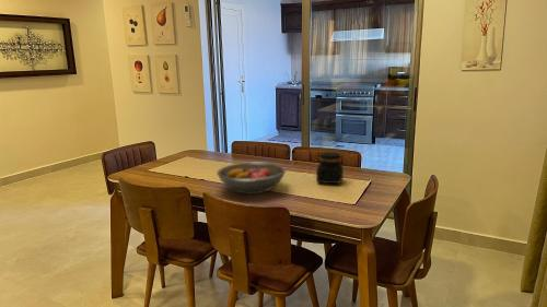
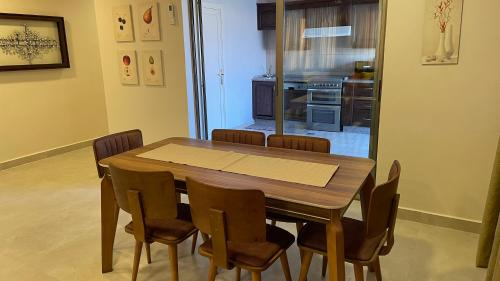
- fruit bowl (252, 177)
- jar (329, 167)
